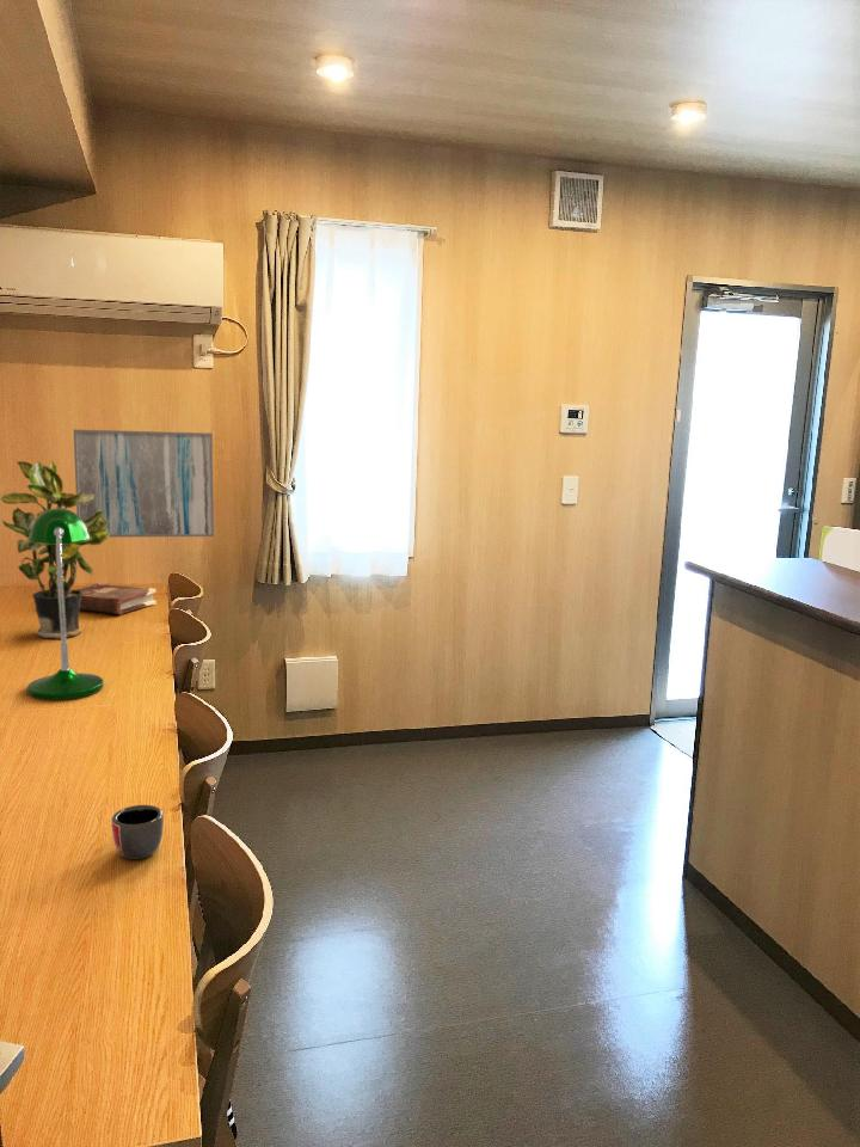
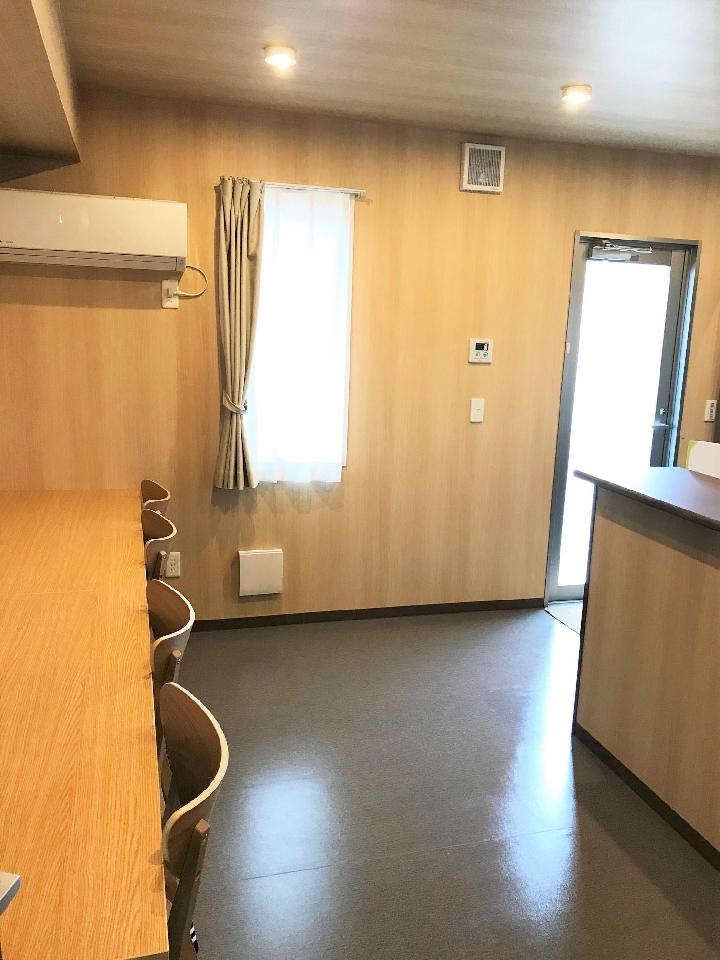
- mug (135, 829)
- potted plant (55, 550)
- desk lamp (62, 599)
- book (108, 597)
- wall art (146, 484)
